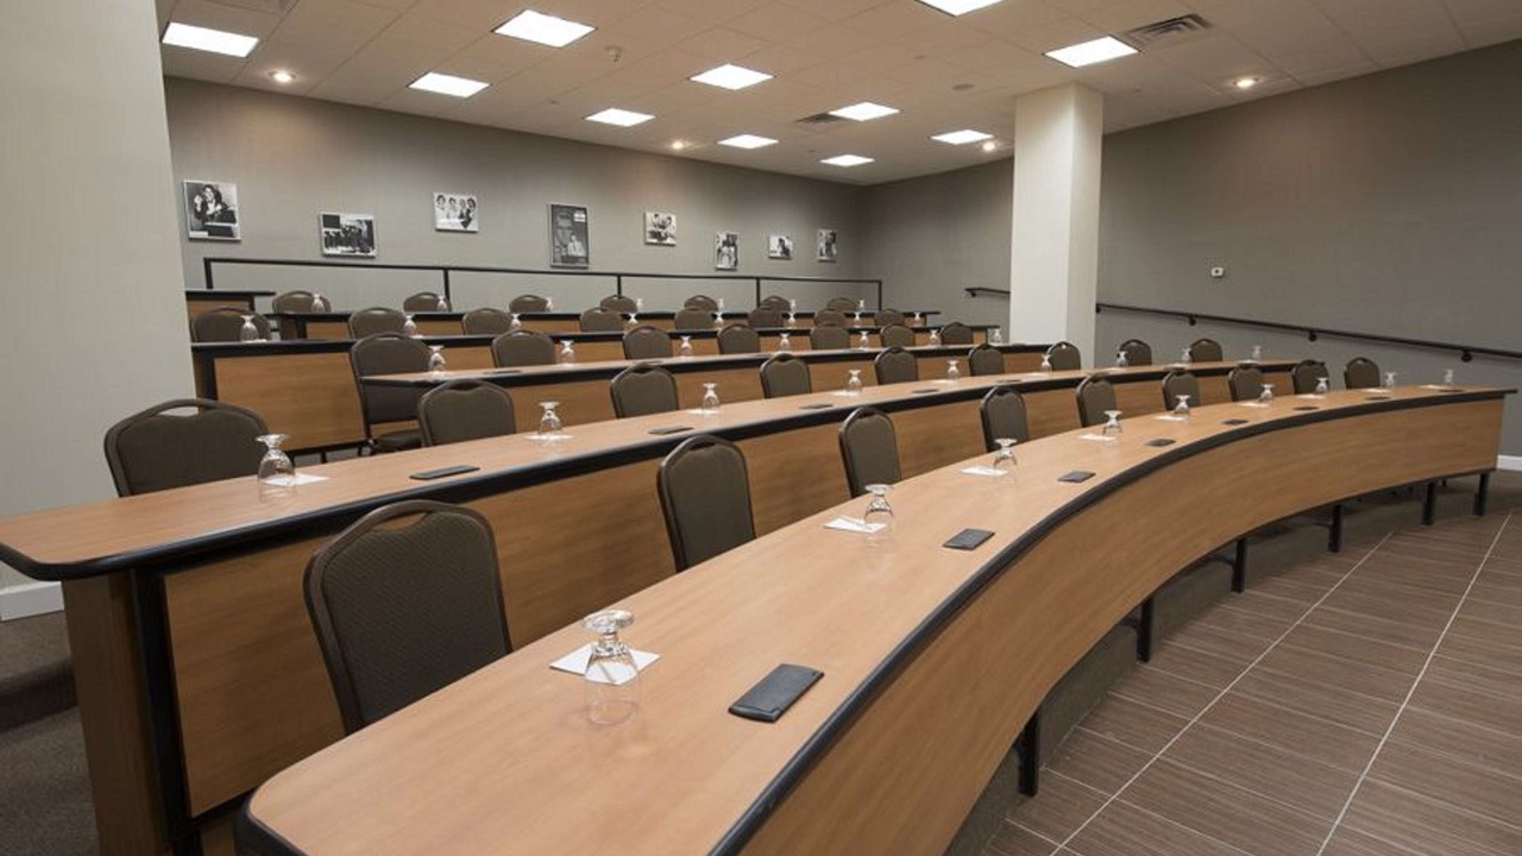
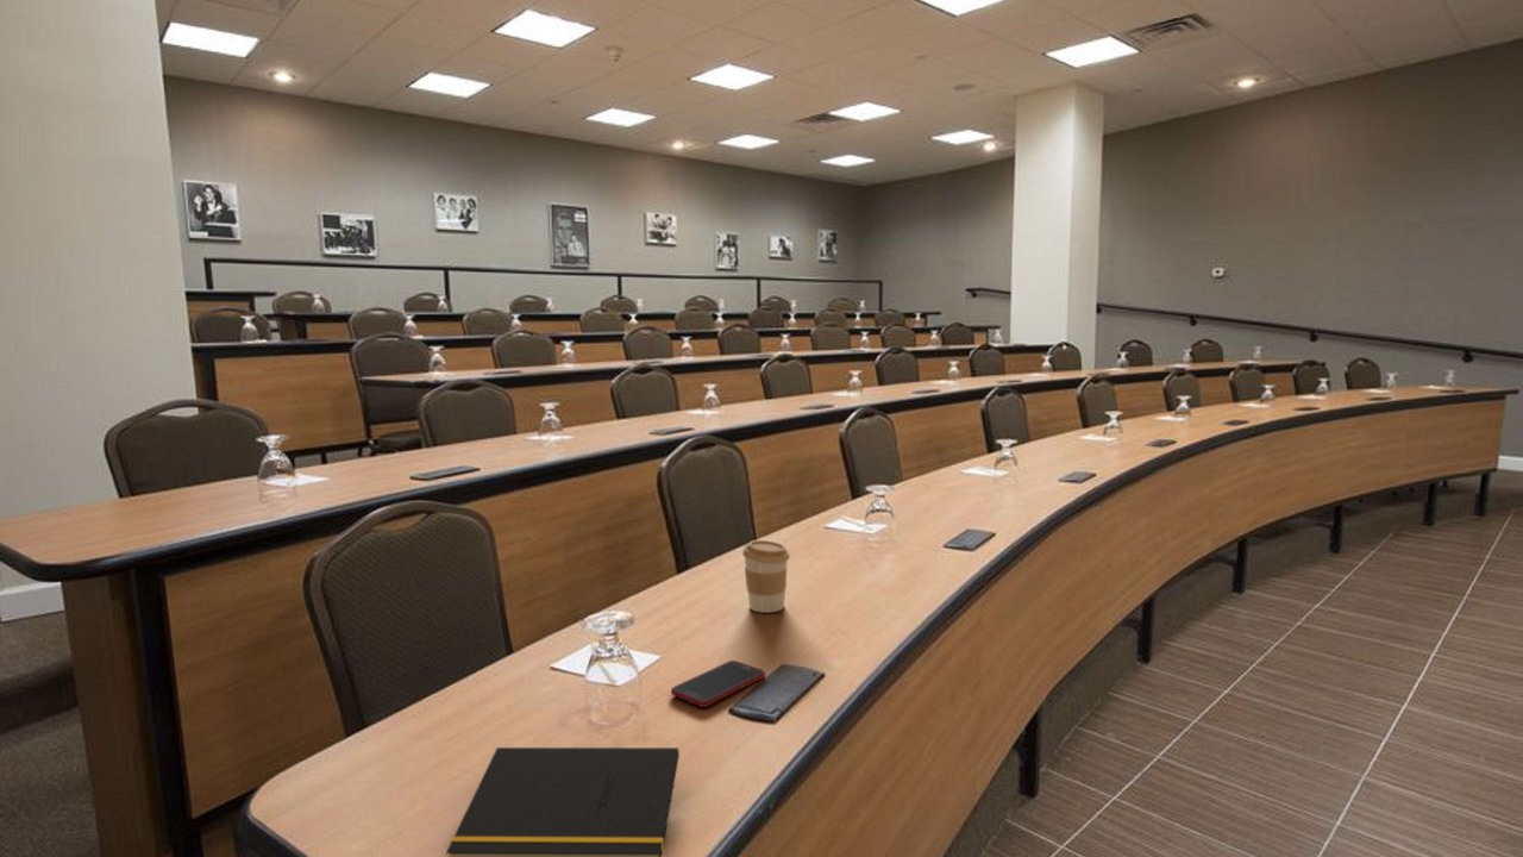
+ cell phone (719, 682)
+ coffee cup (766, 575)
+ notepad (571, 800)
